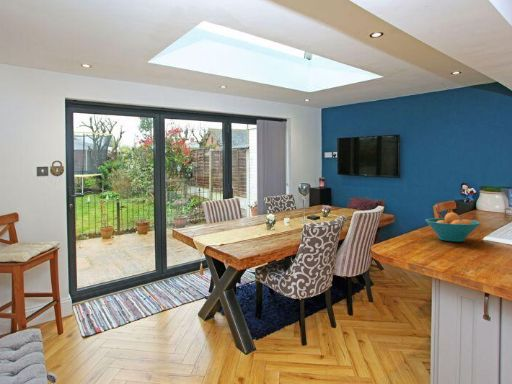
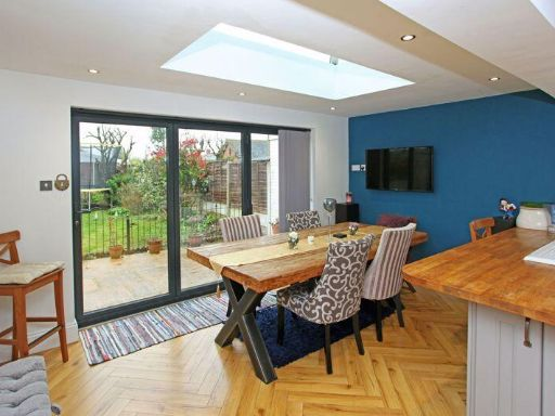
- fruit bowl (451, 226)
